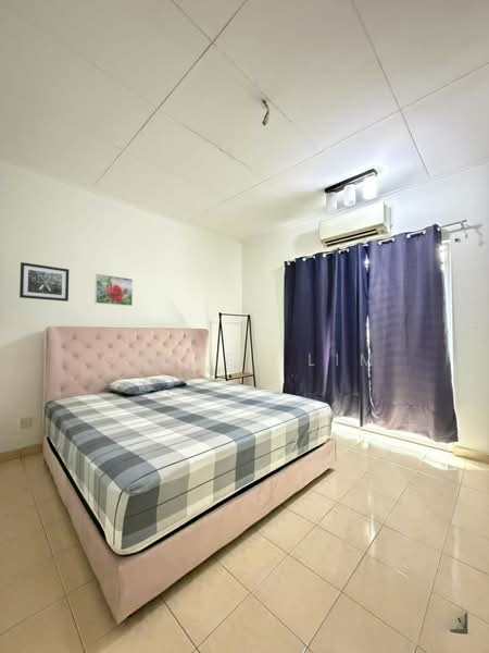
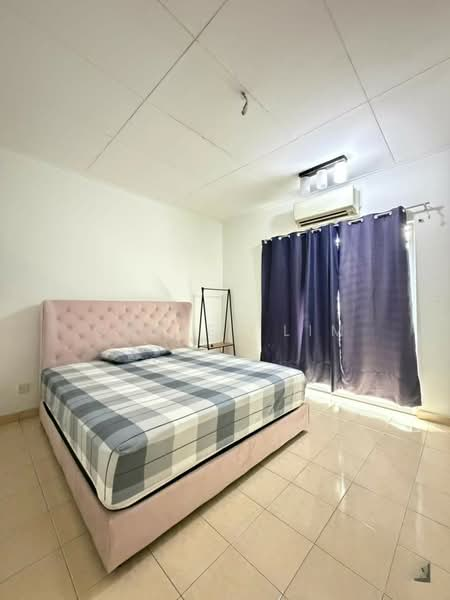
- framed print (114, 289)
- wall art (45, 282)
